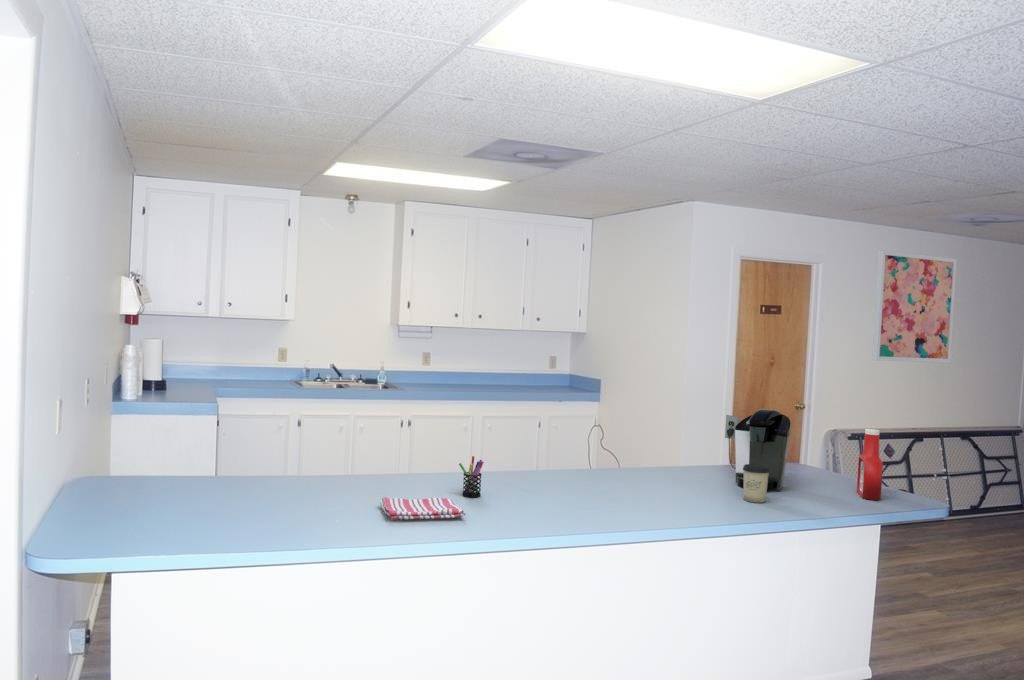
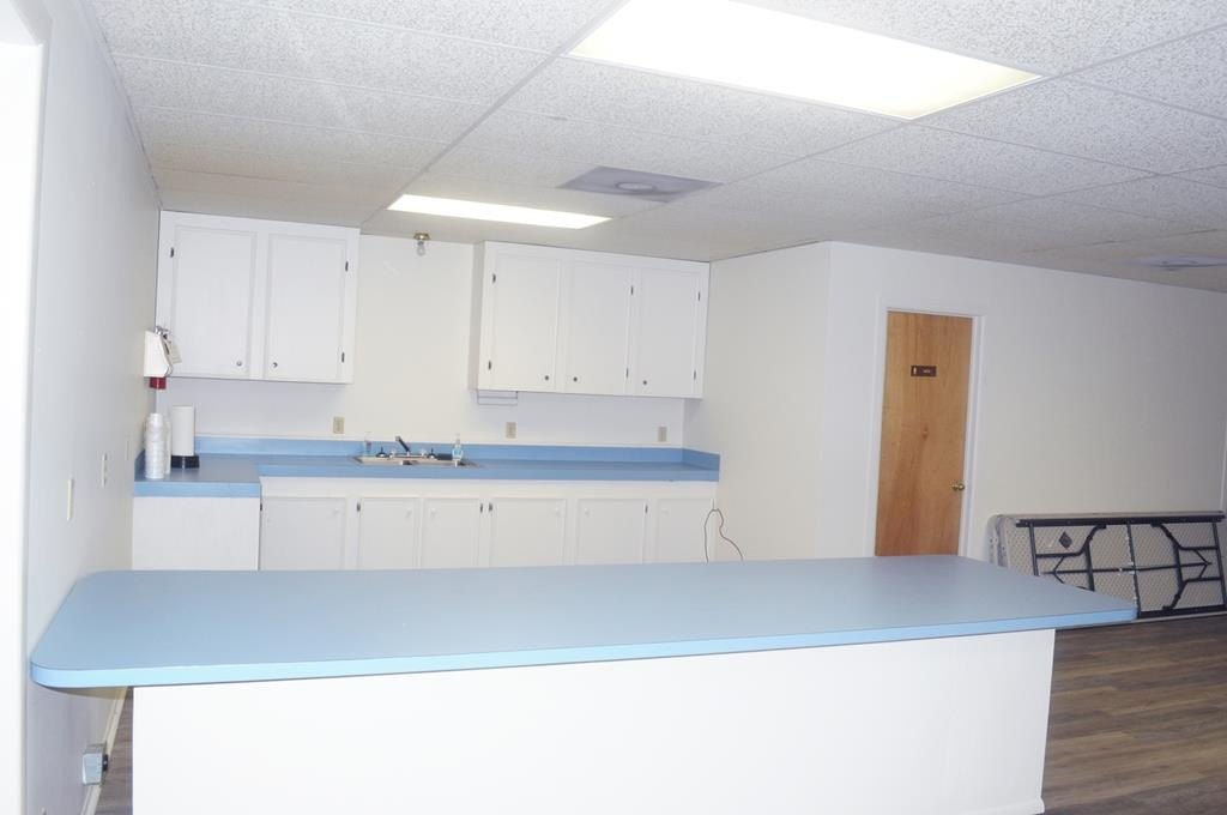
- coffee maker (749, 445)
- dish towel (422, 507)
- wall art (915, 308)
- cup (755, 483)
- soap bottle (870, 462)
- pen holder (470, 476)
